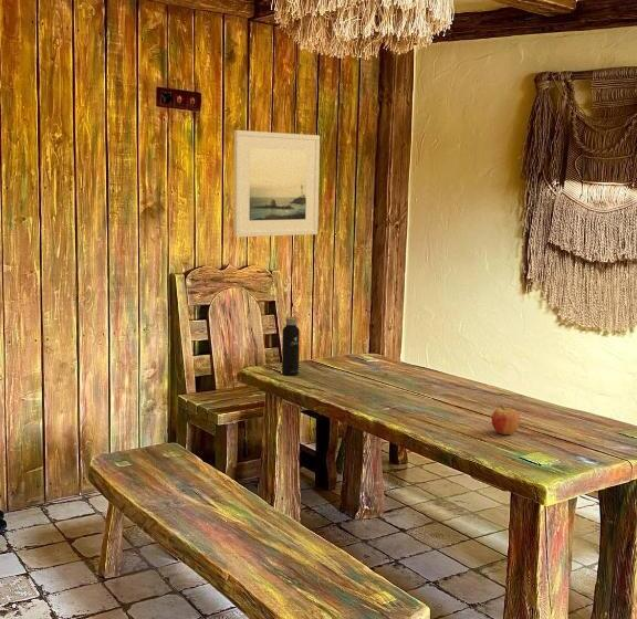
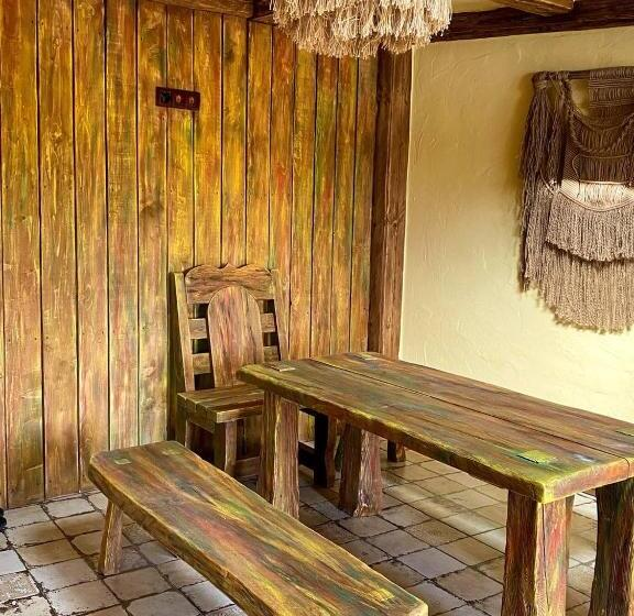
- fruit (505, 420)
- water bottle (290, 343)
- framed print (278, 185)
